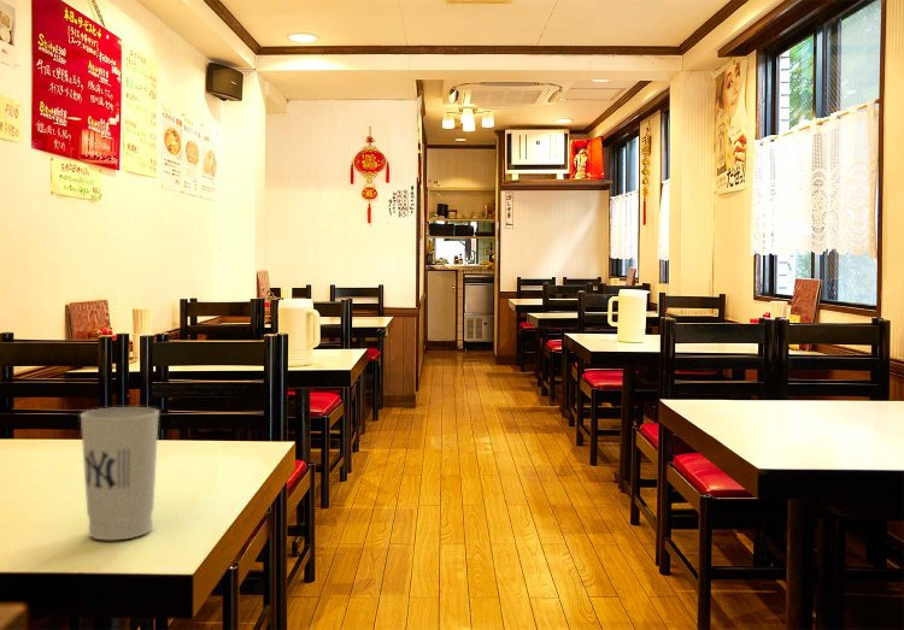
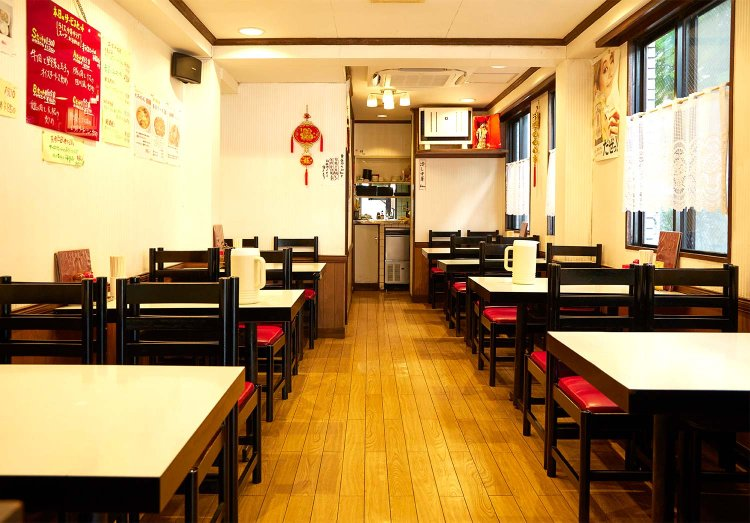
- cup (121, 472)
